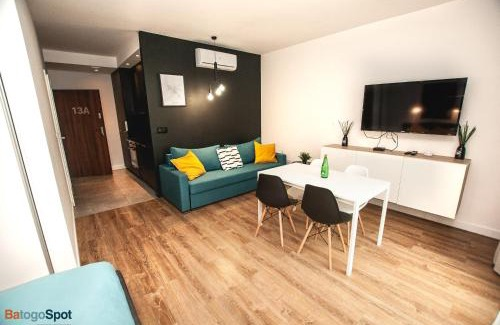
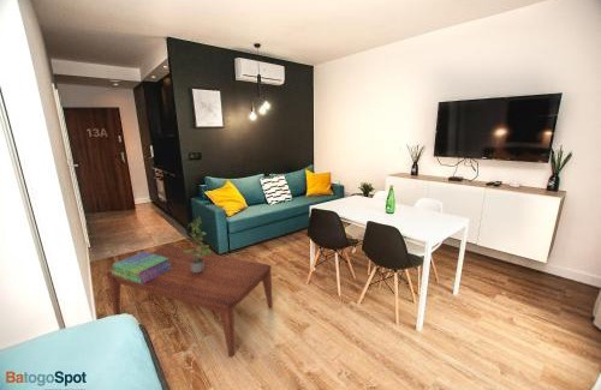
+ coffee table (192, 290)
+ potted plant (200, 242)
+ stack of books (142, 265)
